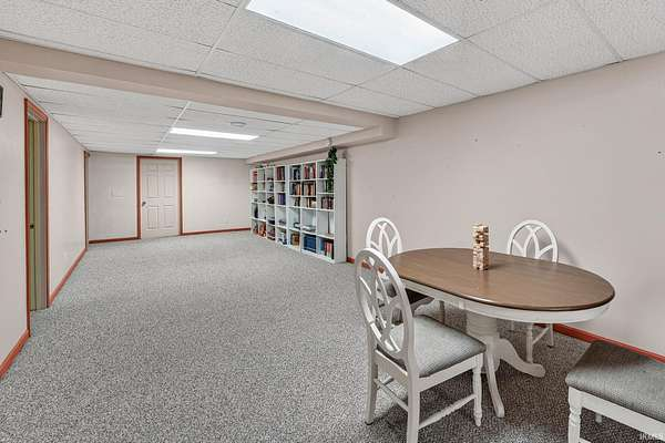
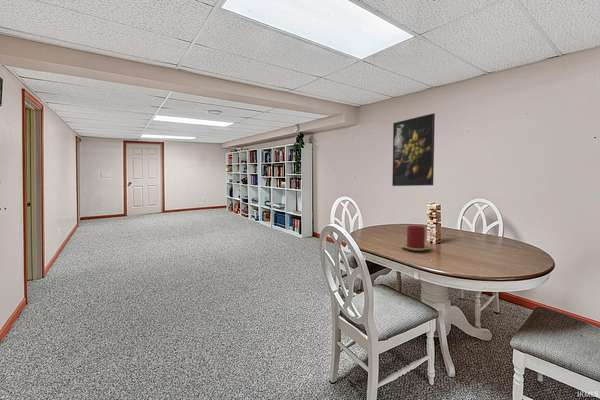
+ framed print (412, 152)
+ candle (415, 237)
